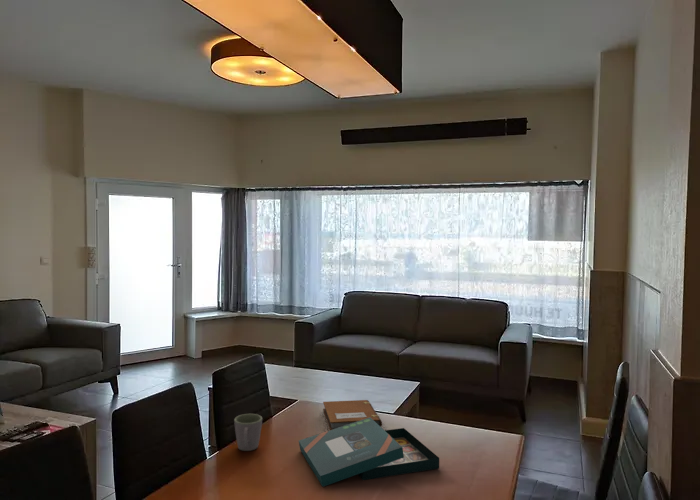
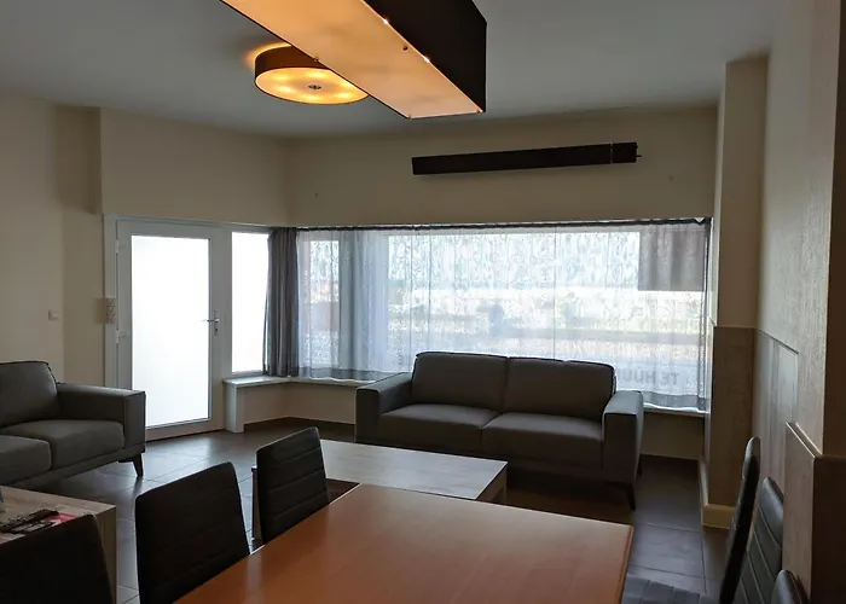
- mug (247, 434)
- board game (366, 446)
- notebook (351, 414)
